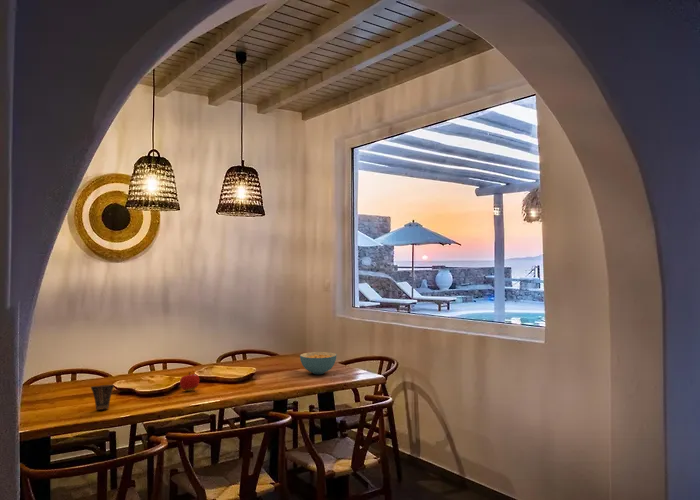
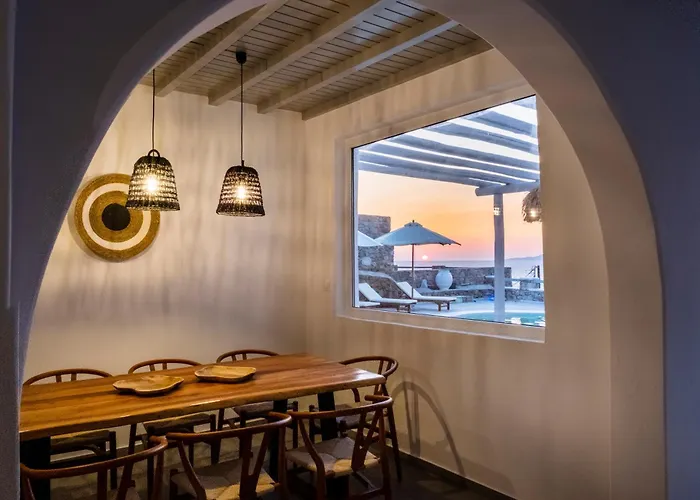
- cereal bowl (318, 363)
- cup (102, 396)
- fruit (189, 381)
